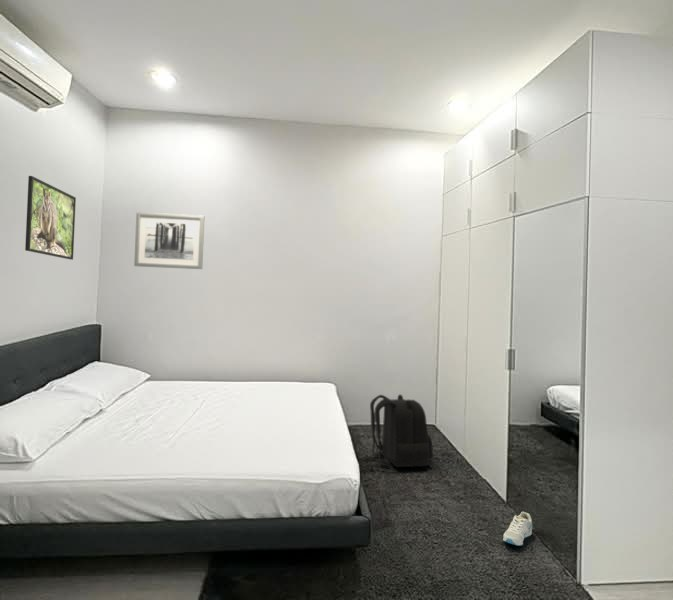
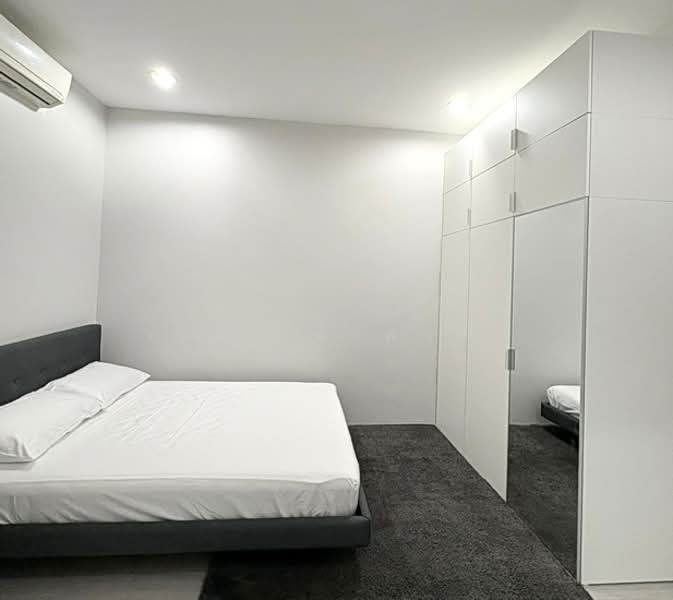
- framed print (52, 221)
- backpack (399, 428)
- sneaker (518, 528)
- wall art (169, 240)
